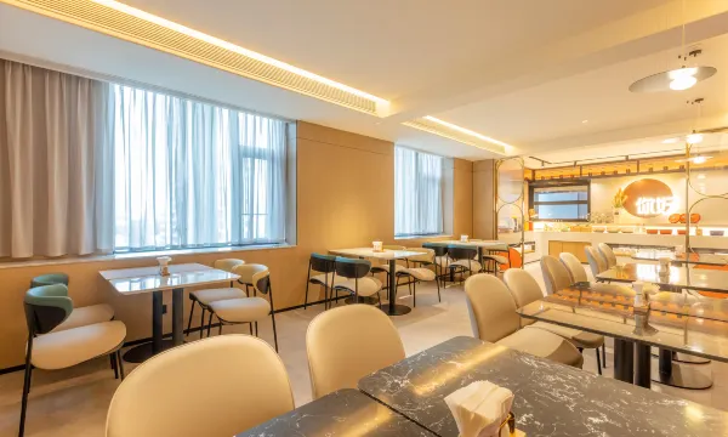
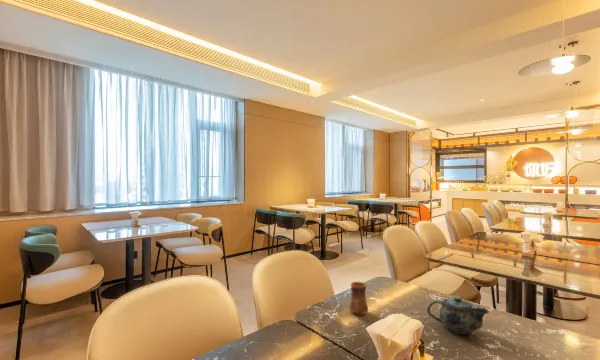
+ cup (358, 298)
+ chinaware (456, 312)
